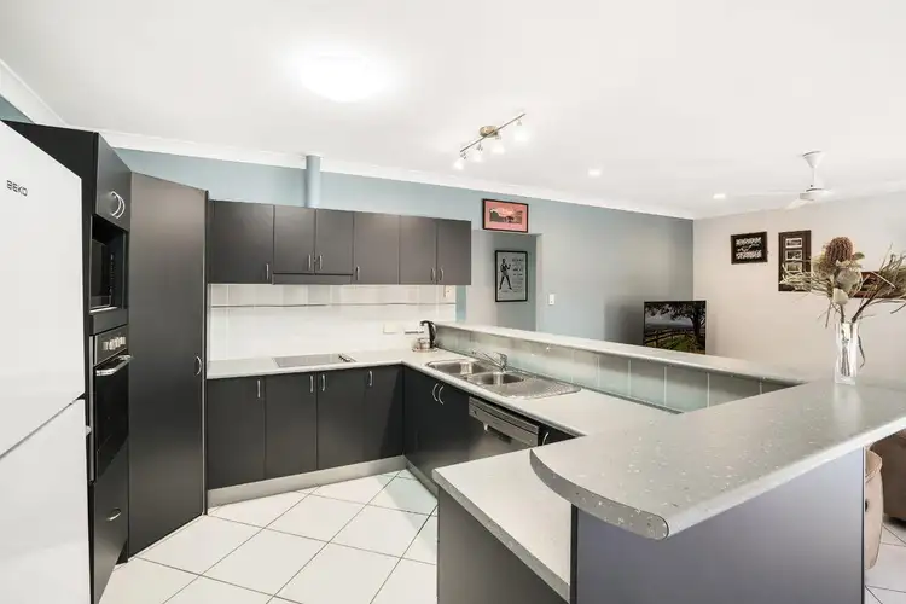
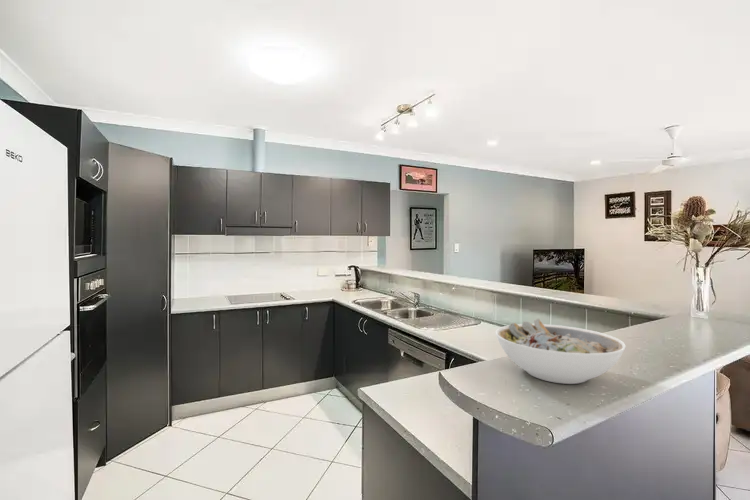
+ bowl (555, 349)
